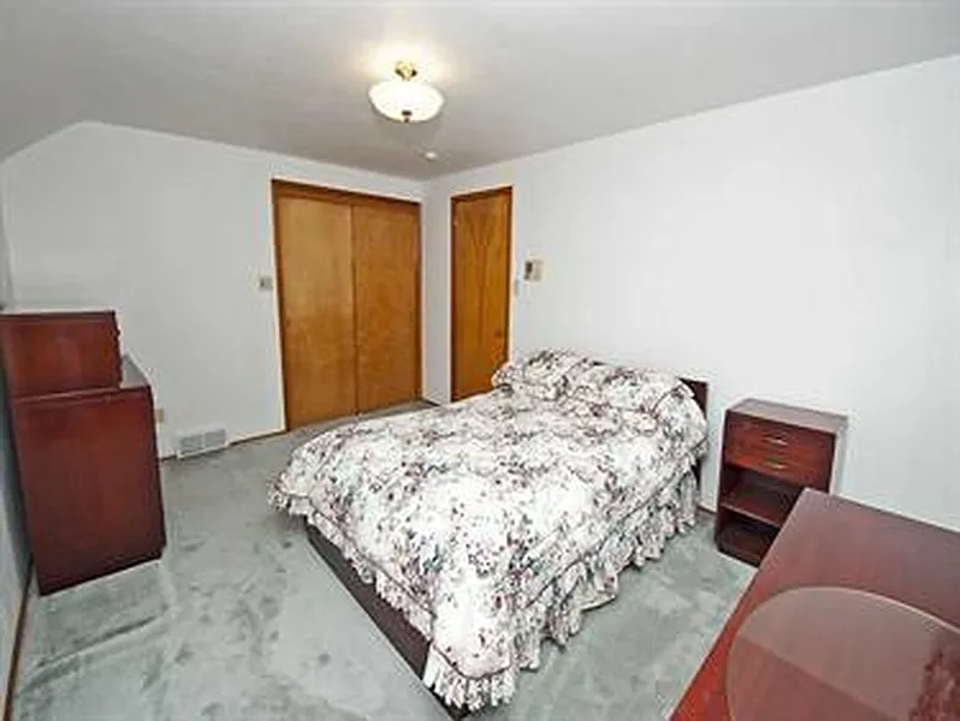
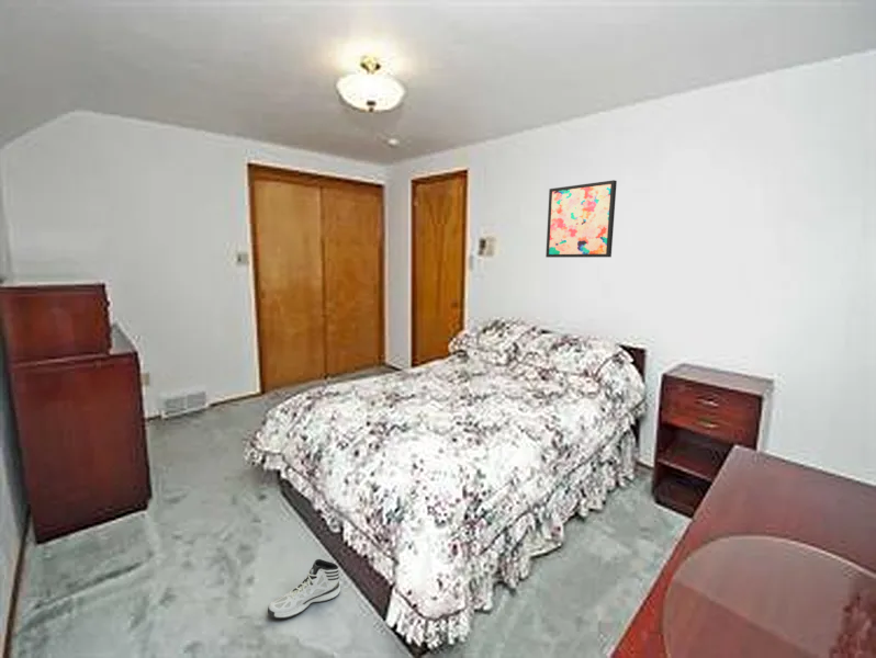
+ wall art (579, 222)
+ sneaker (304, 583)
